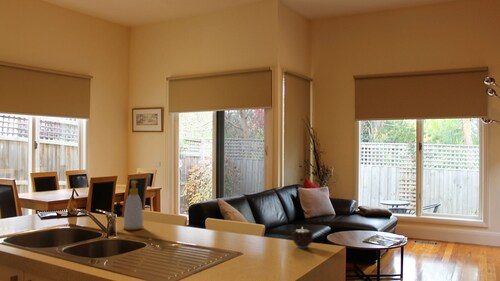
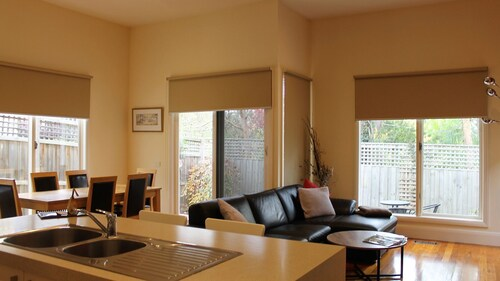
- soap bottle (133, 204)
- candle (302, 236)
